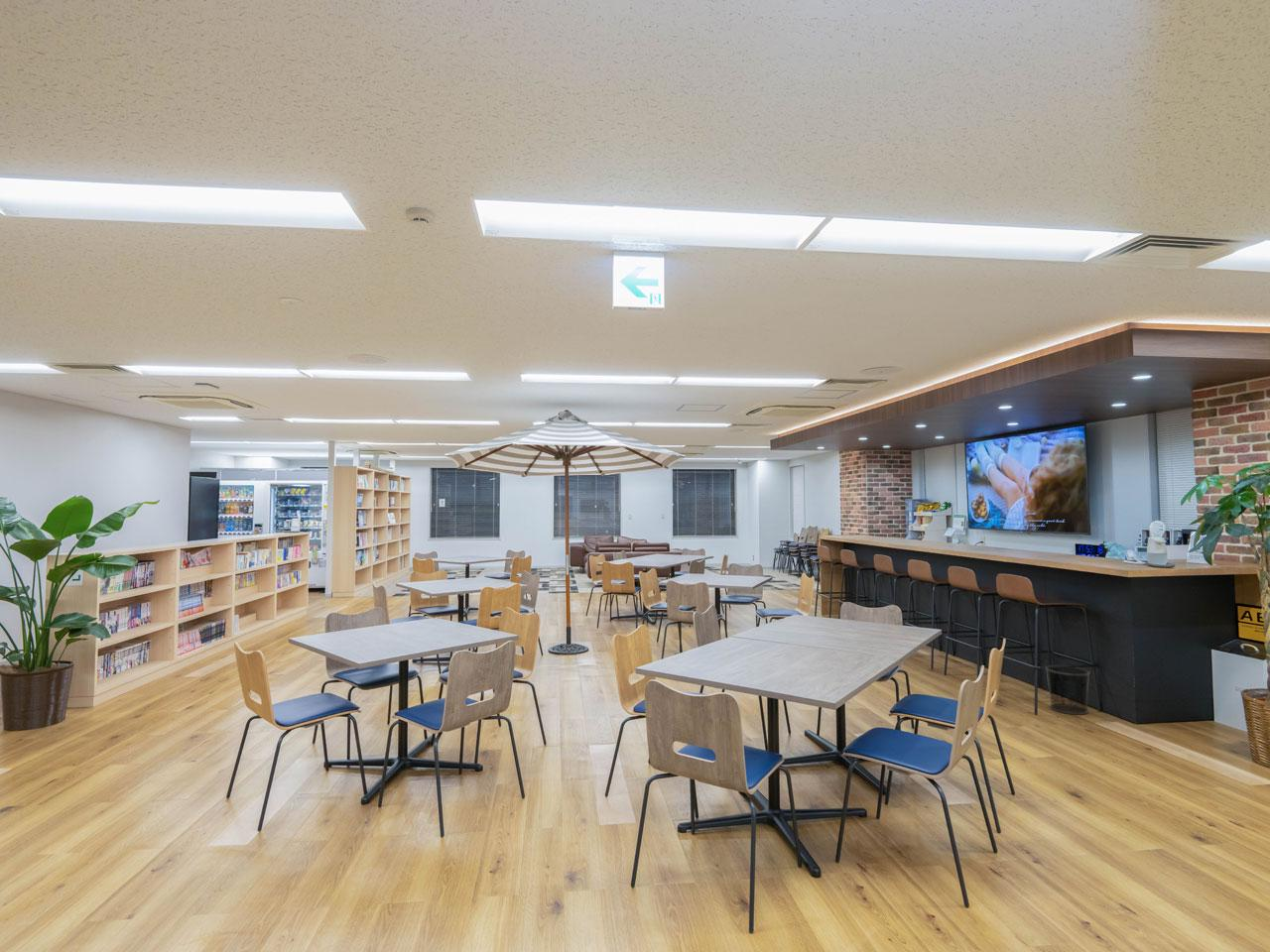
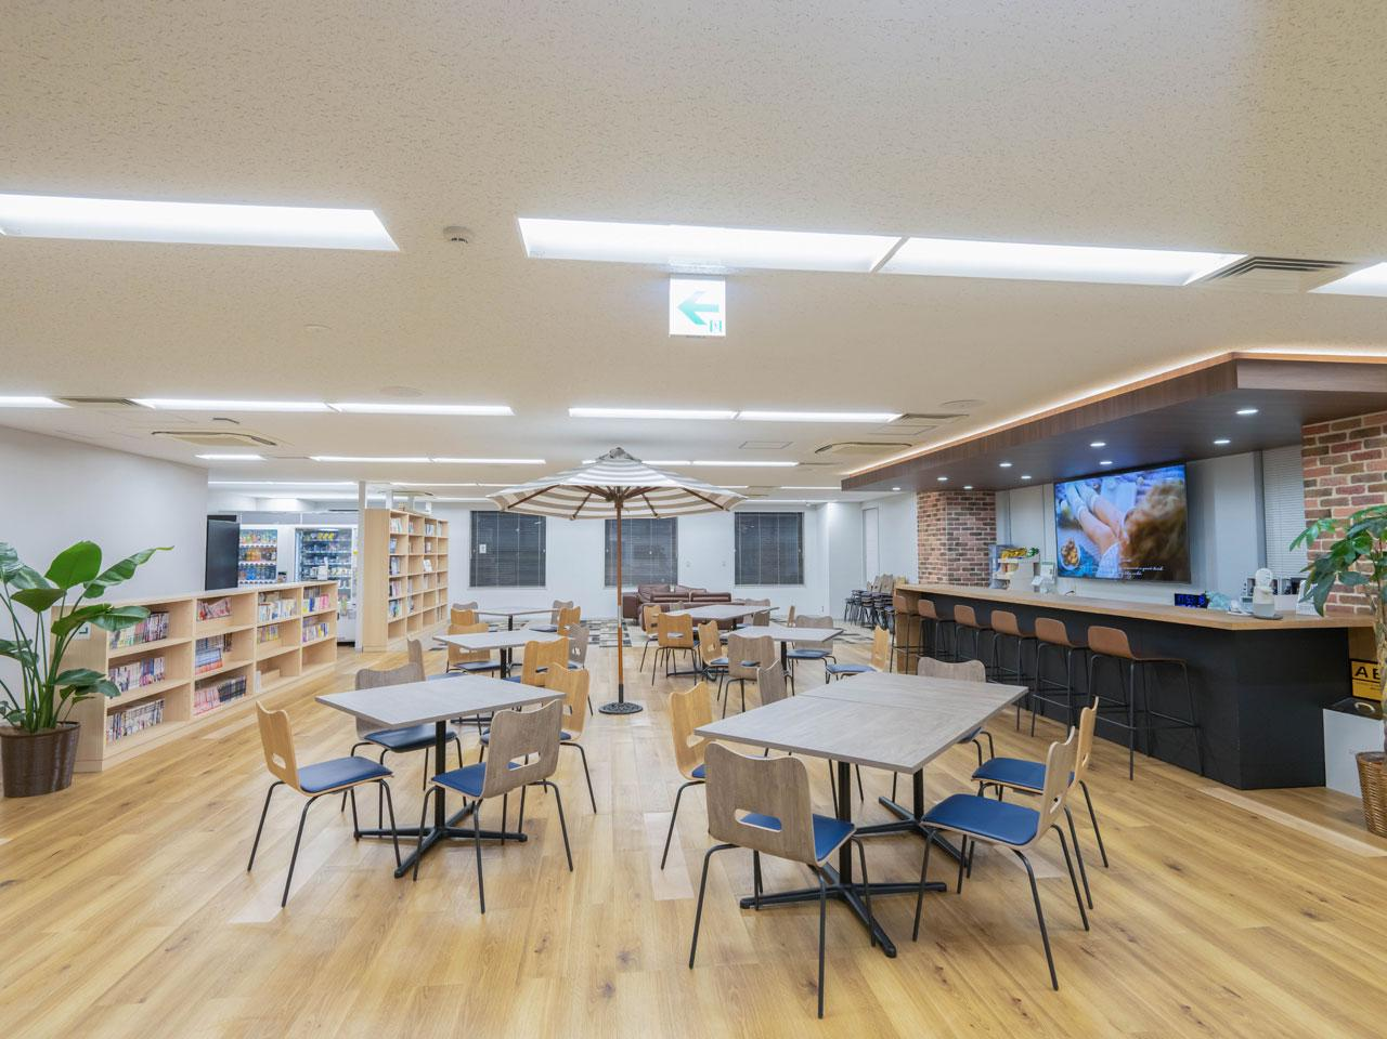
- waste bin (1068, 688)
